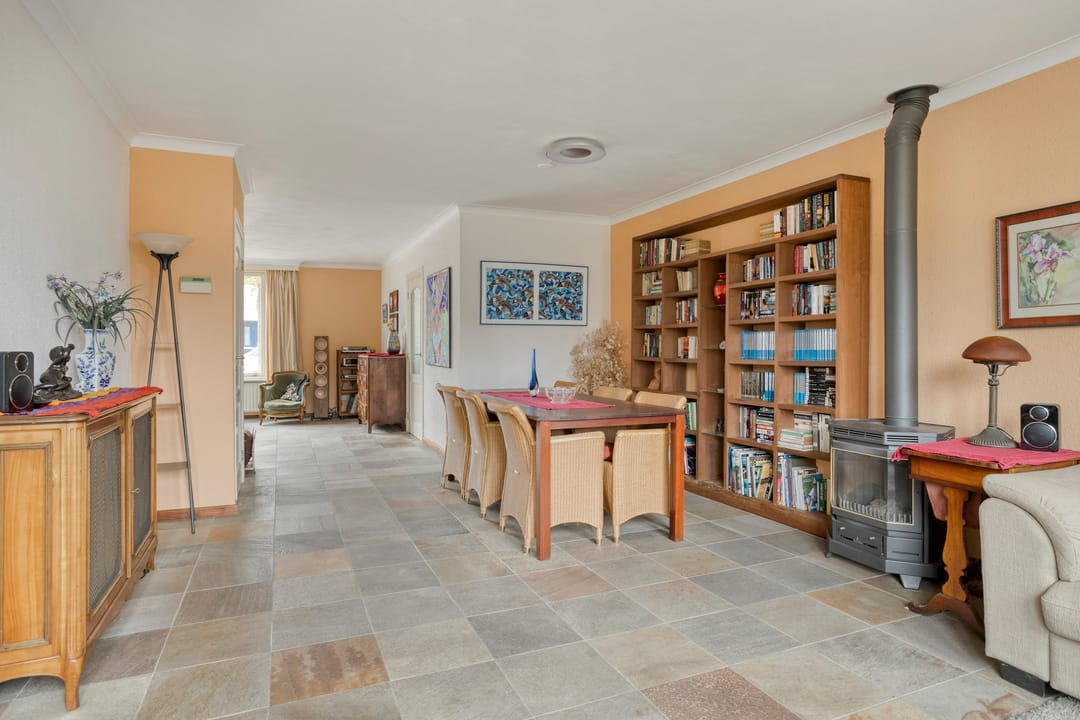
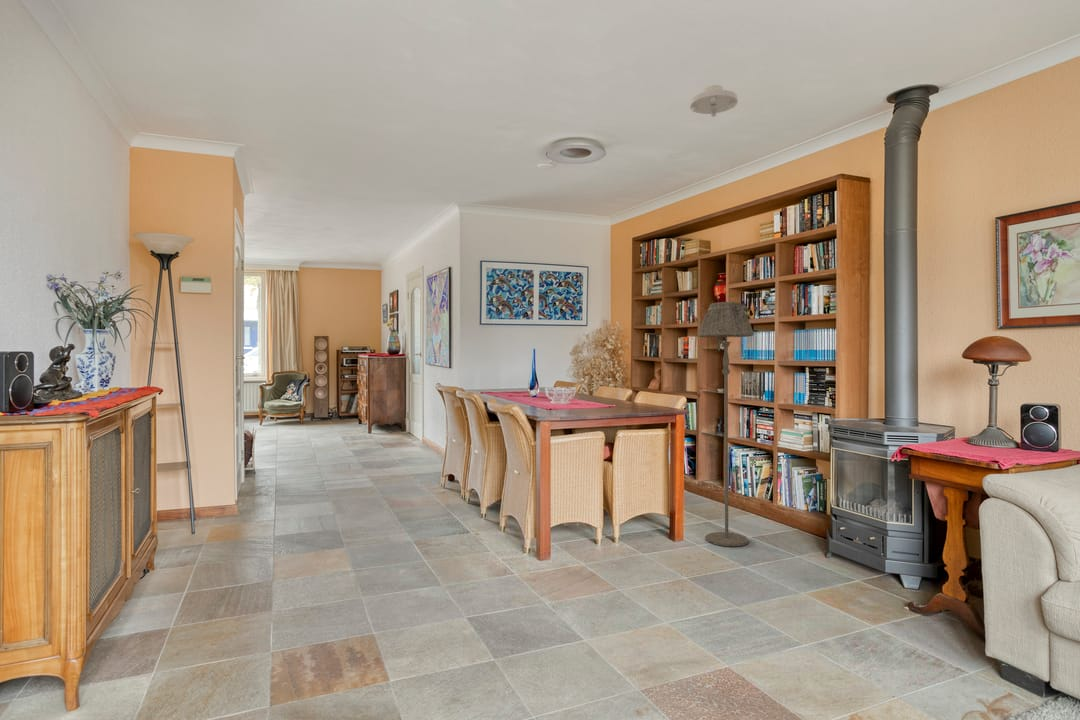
+ floor lamp (725, 421)
+ ceiling light (713, 98)
